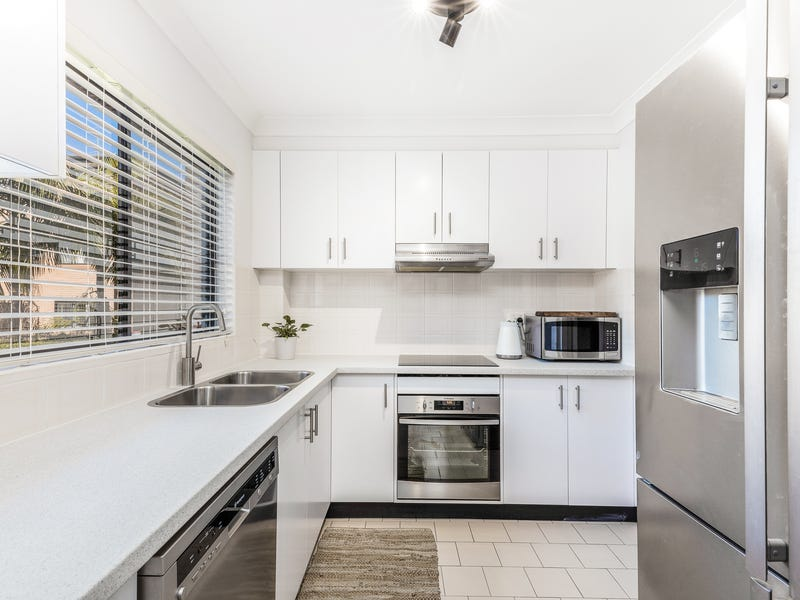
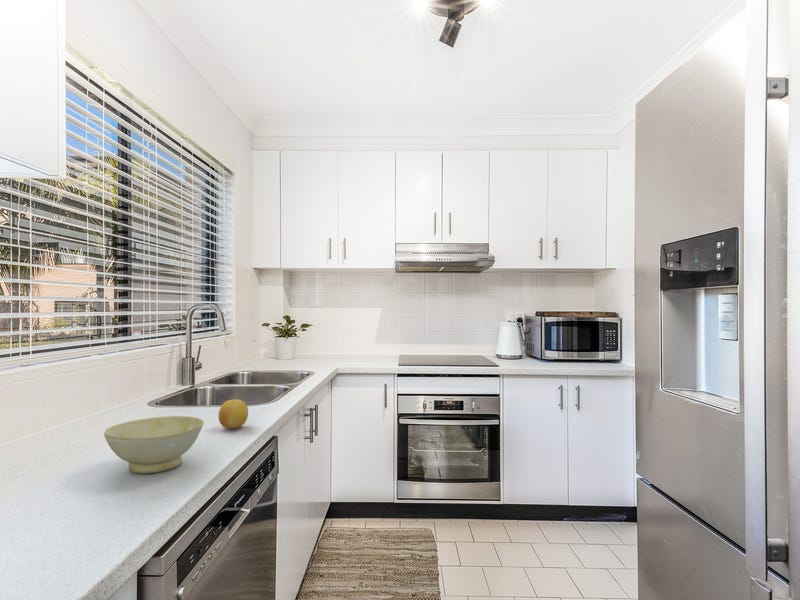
+ fruit (233, 413)
+ bowl (155, 445)
